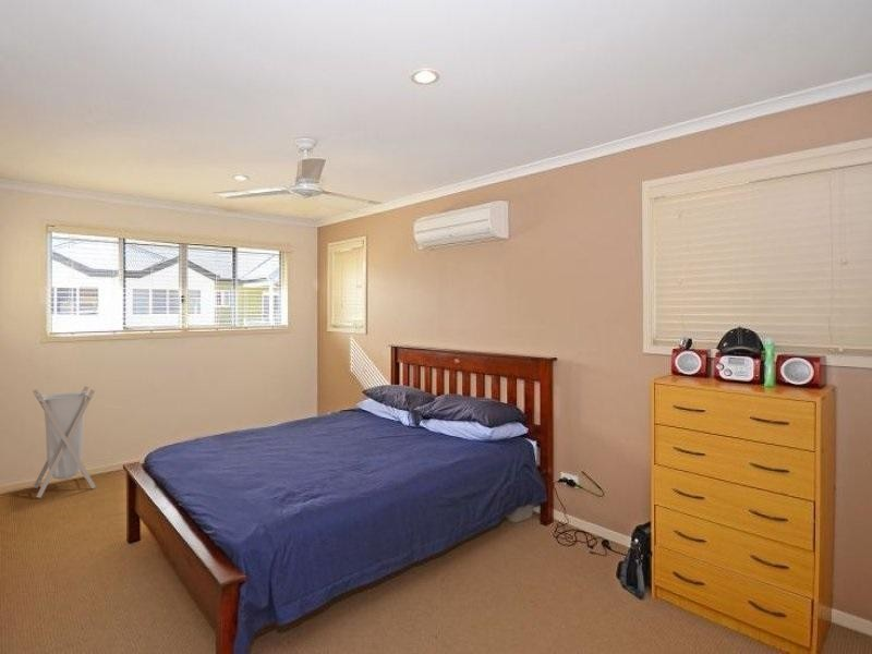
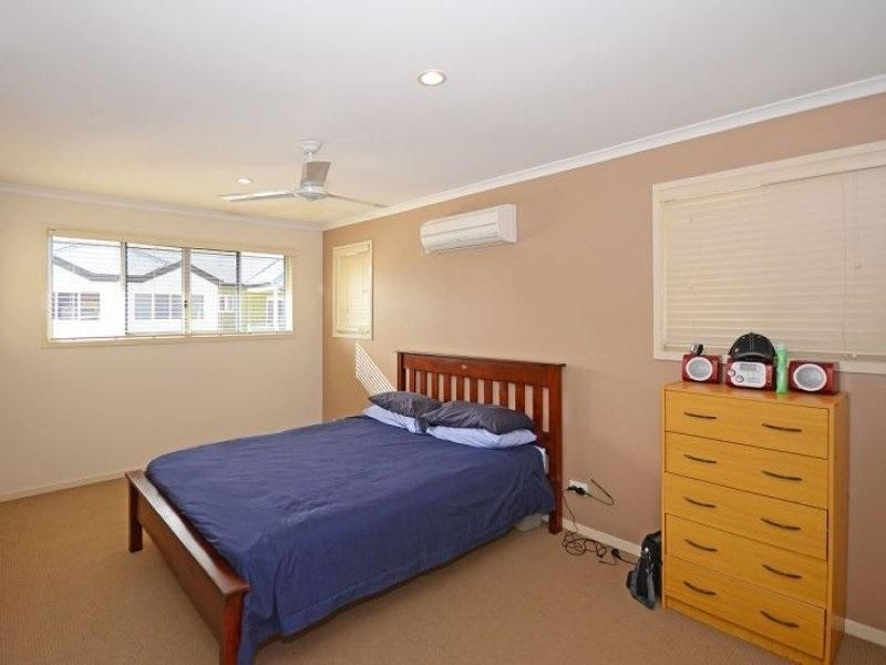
- laundry hamper (63, 438)
